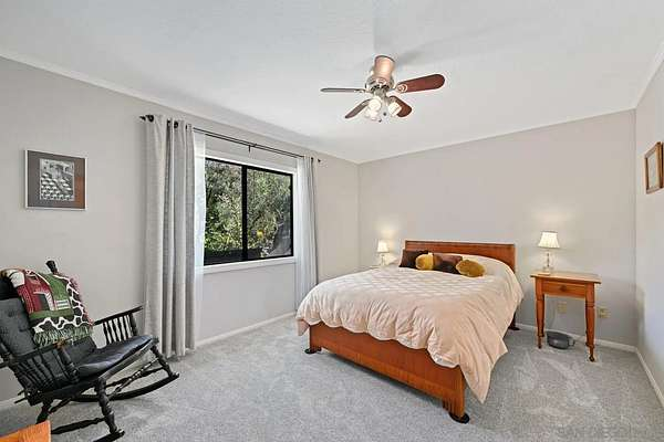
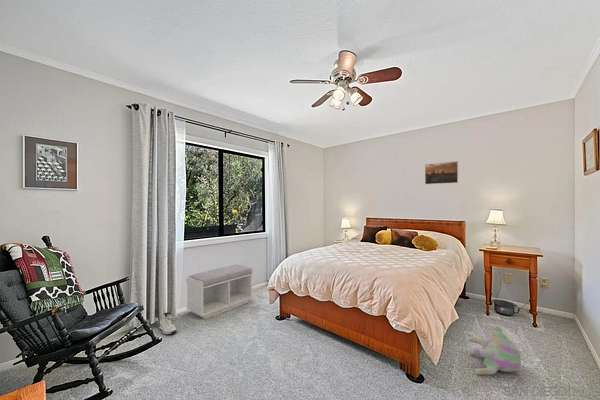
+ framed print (441, 173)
+ plush toy (494, 348)
+ sneaker (167, 322)
+ bench (221, 288)
